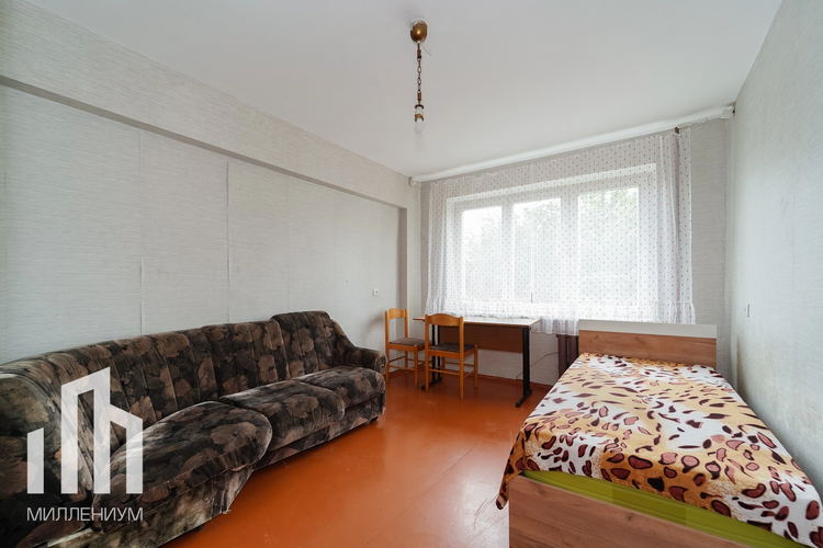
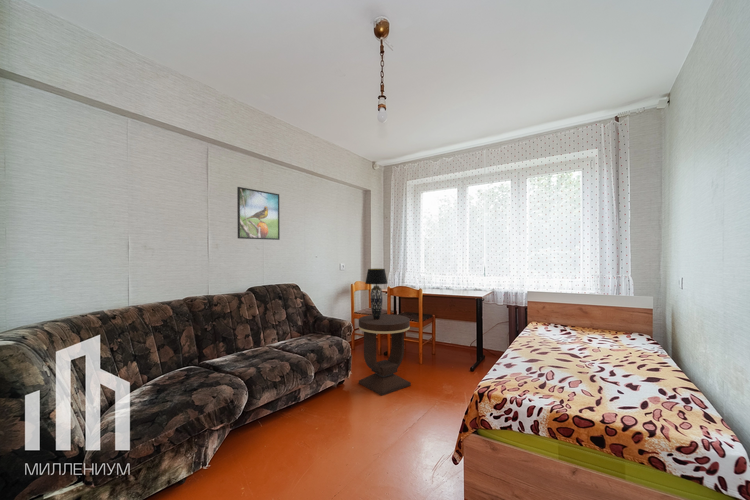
+ table lamp (376, 293)
+ side table (390, 354)
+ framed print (259, 214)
